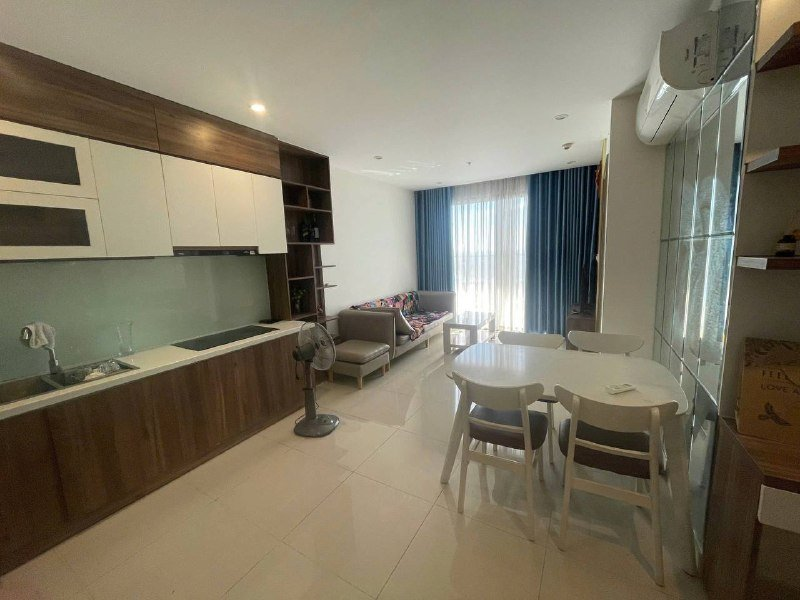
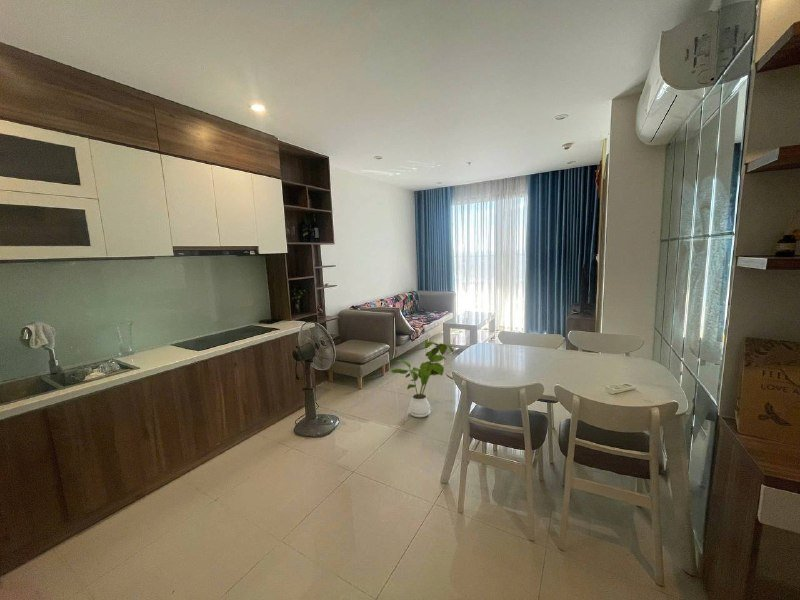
+ house plant (426, 375)
